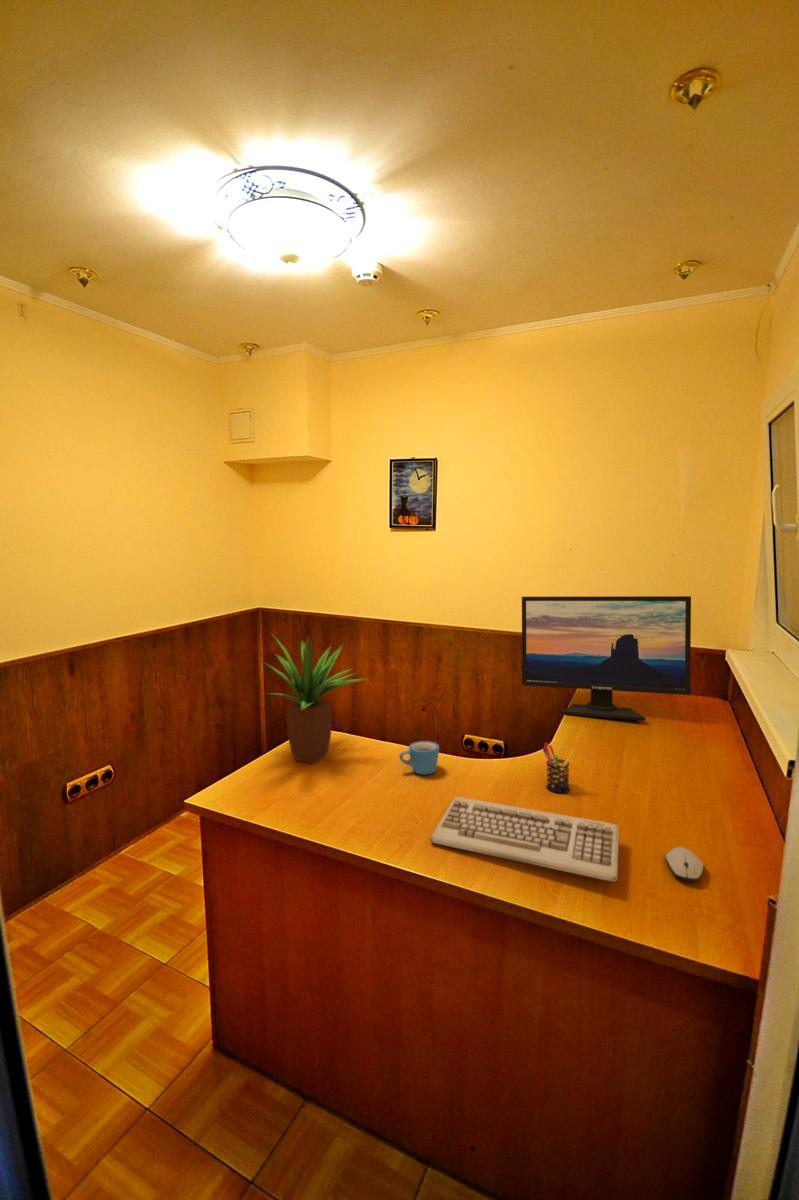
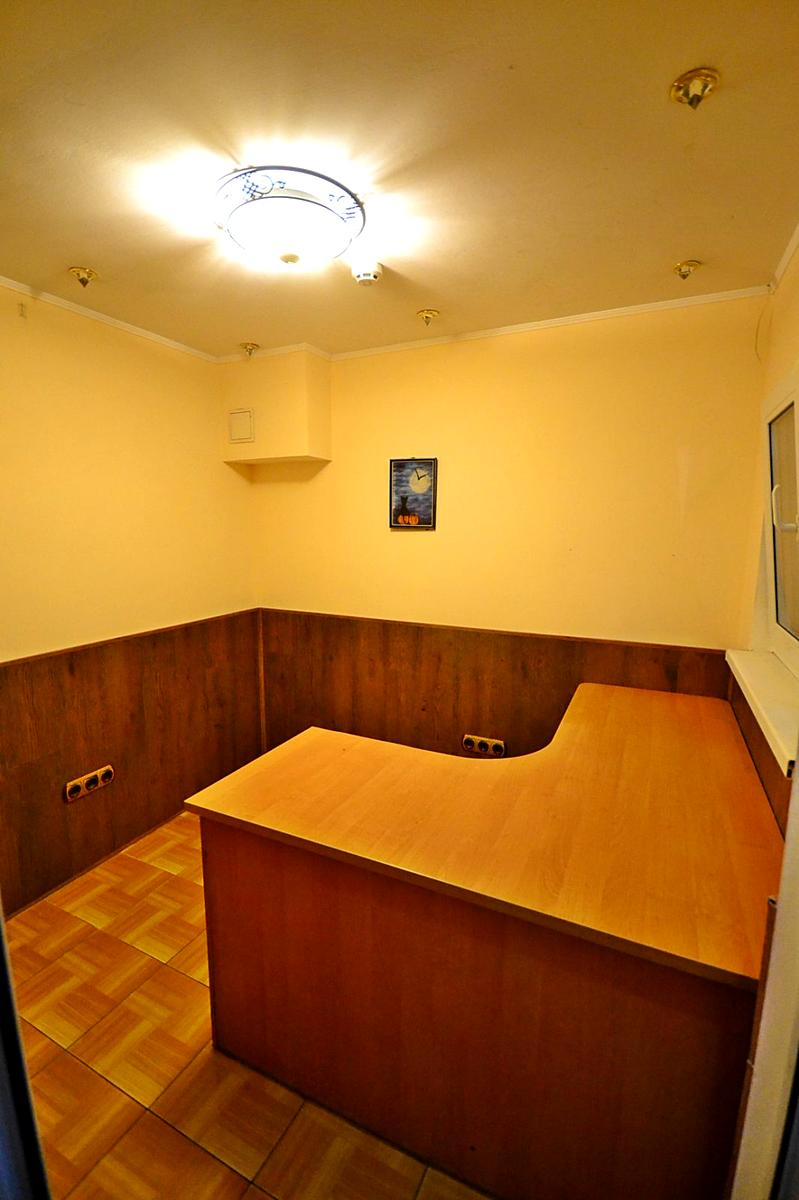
- potted plant (310, 697)
- pen holder (556, 766)
- keyboard (524, 832)
- computer monitor (601, 654)
- computer mouse (684, 861)
- mug (419, 759)
